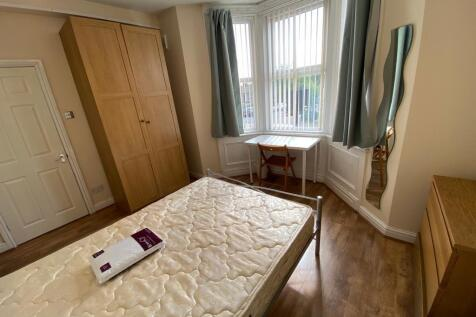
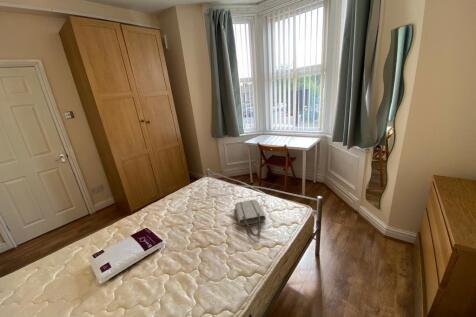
+ tote bag (251, 216)
